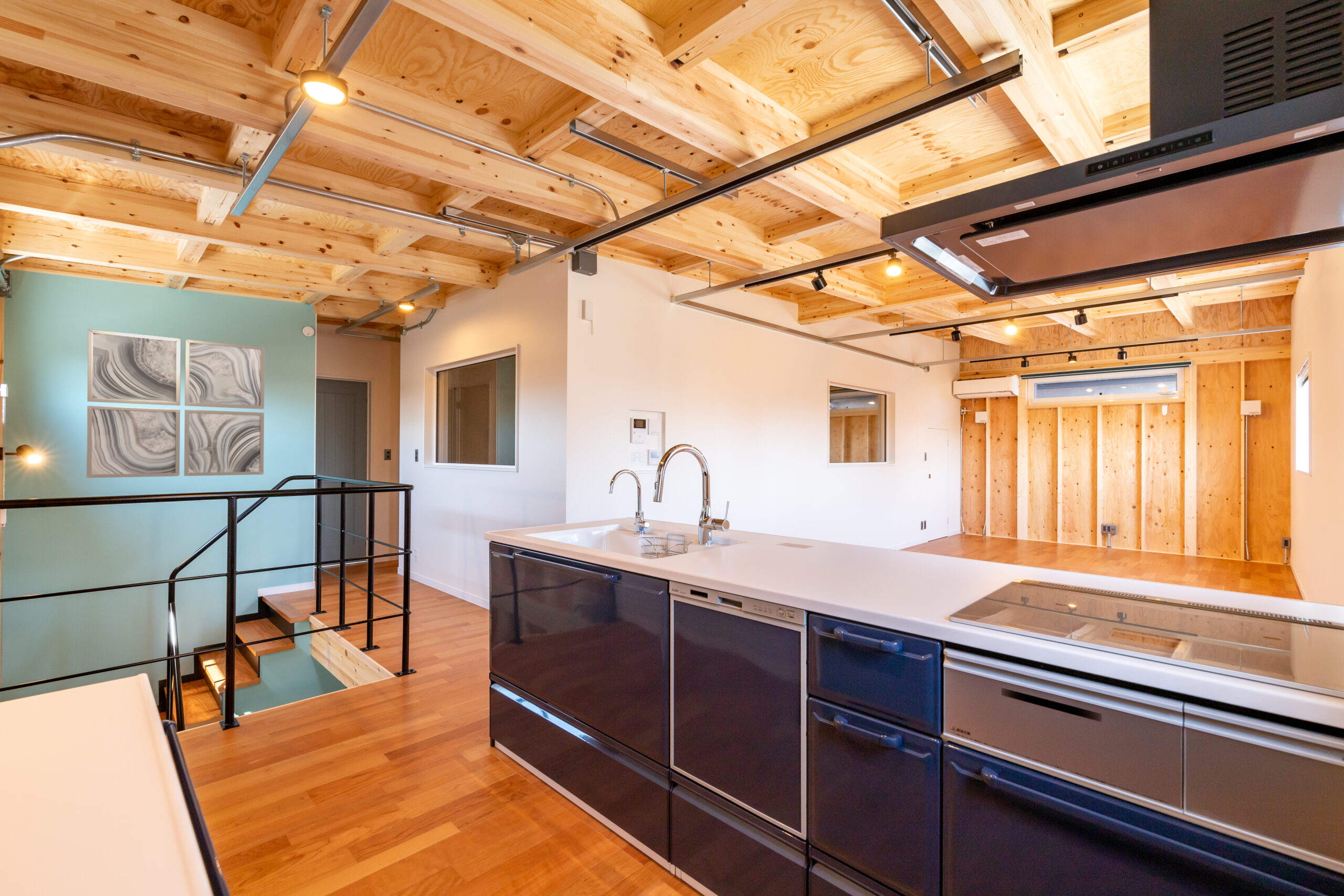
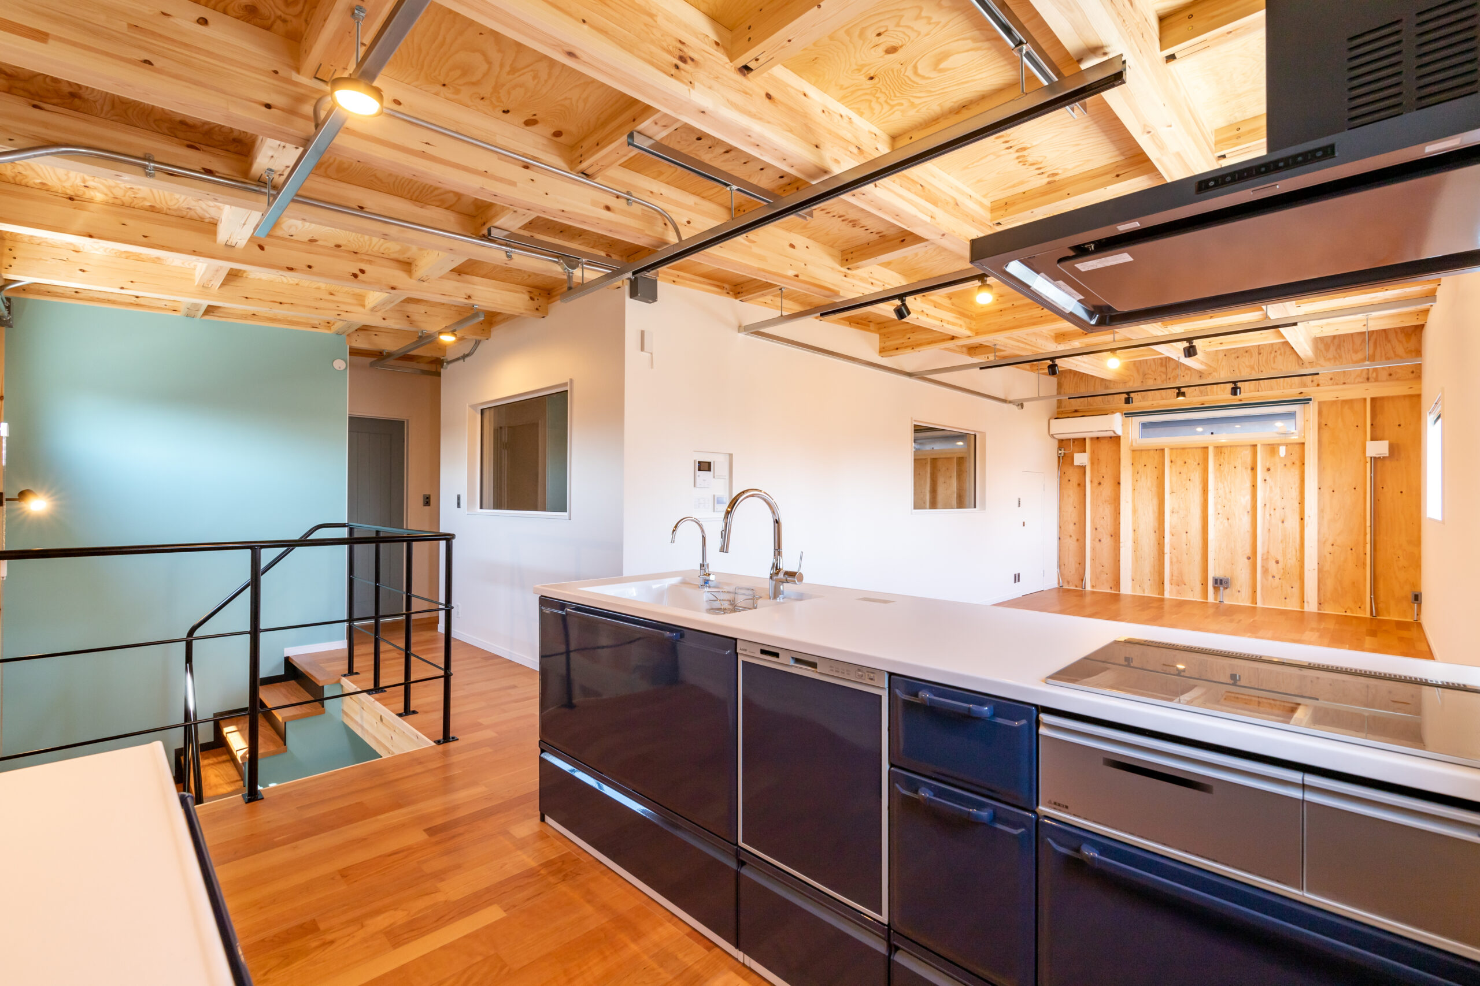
- wall art (185, 405)
